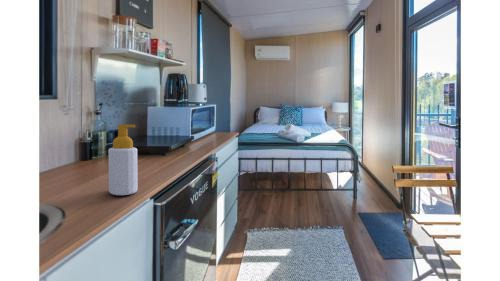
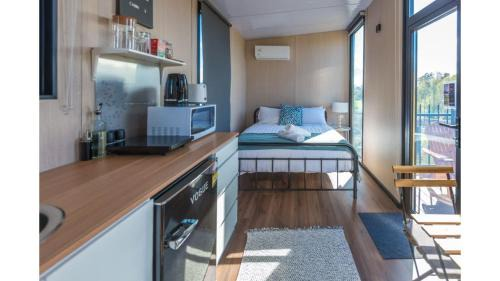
- soap bottle (123, 158)
